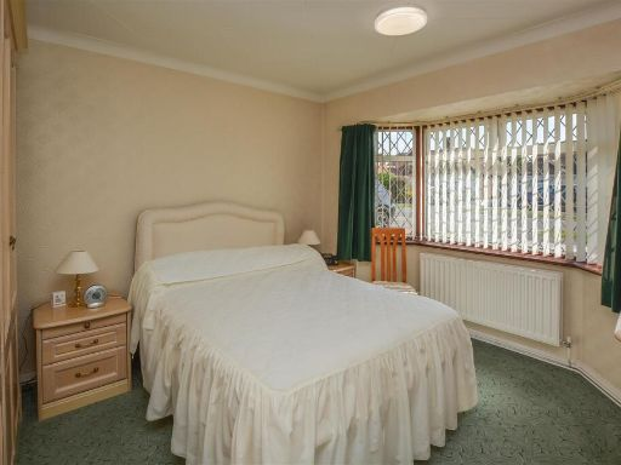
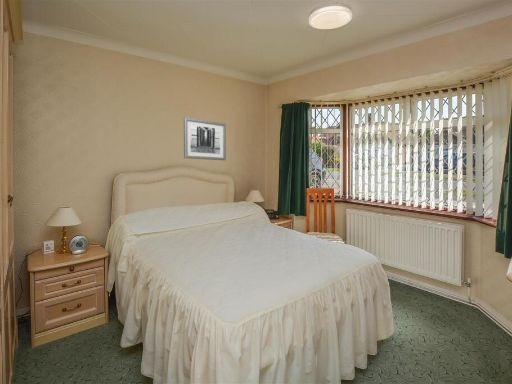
+ wall art (205, 140)
